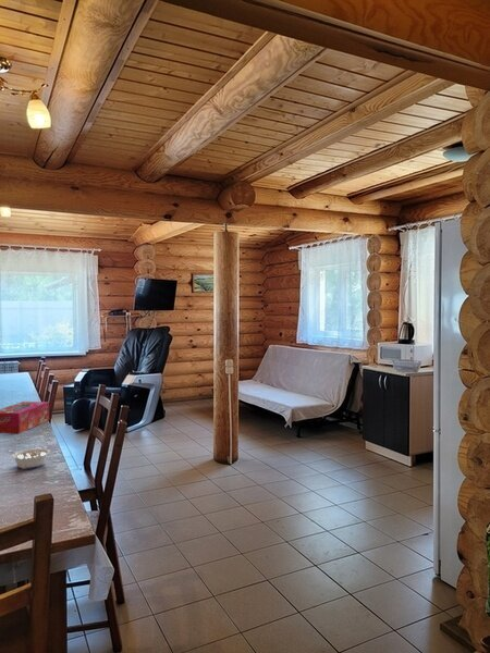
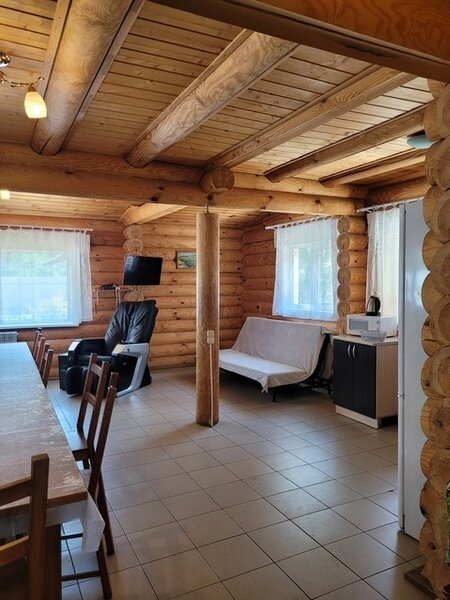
- legume (29, 458)
- tissue box (21, 416)
